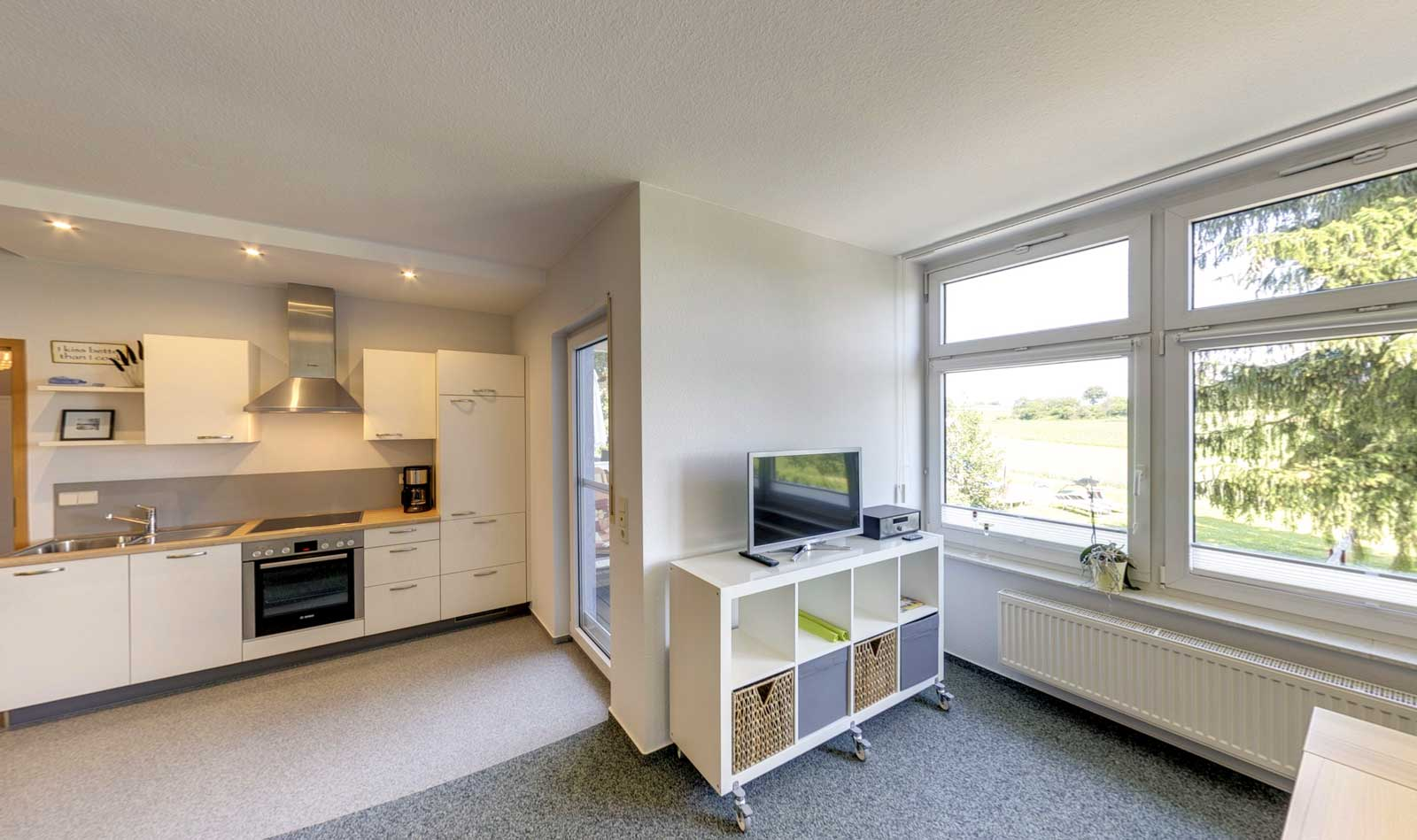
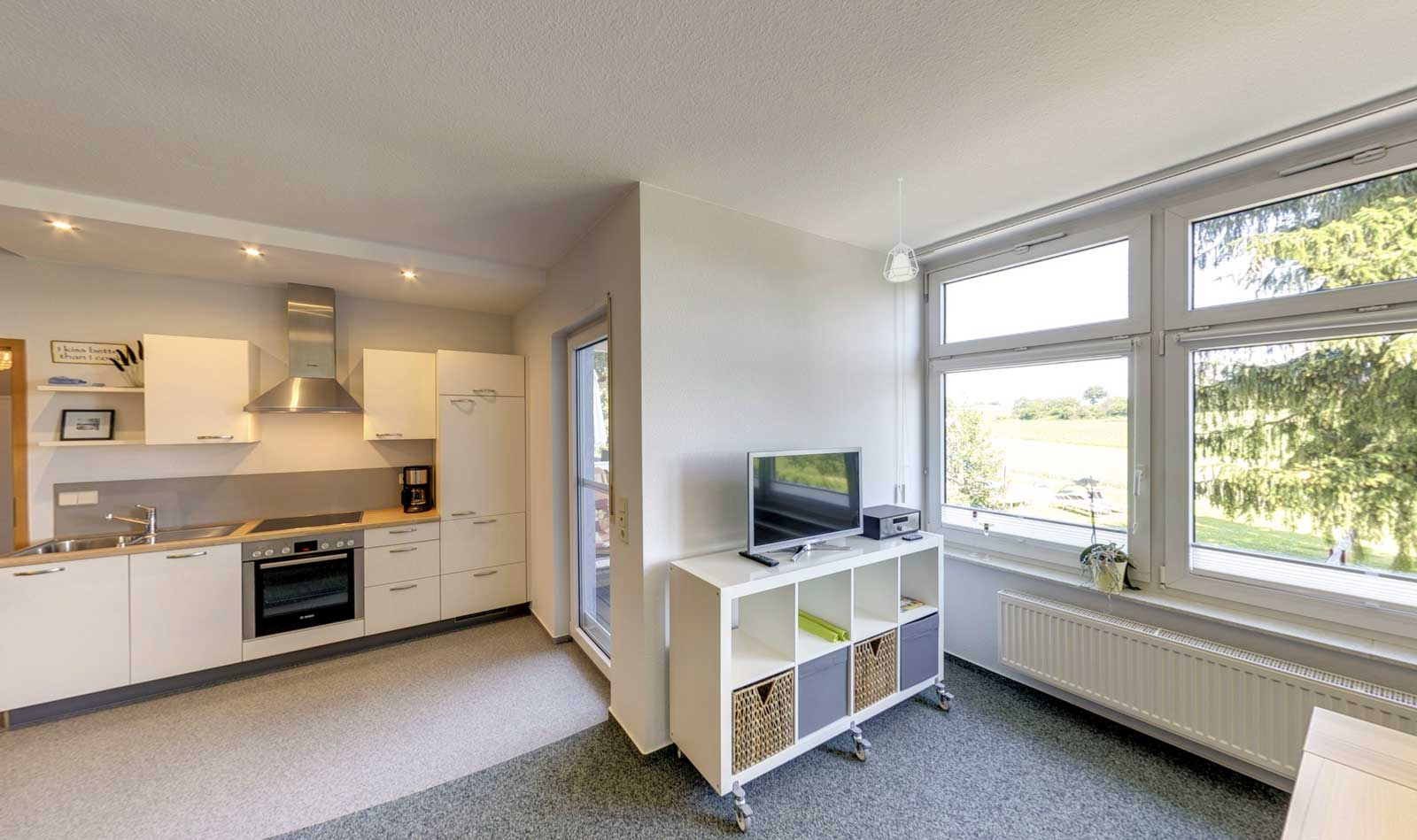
+ pendant lamp (900, 228)
